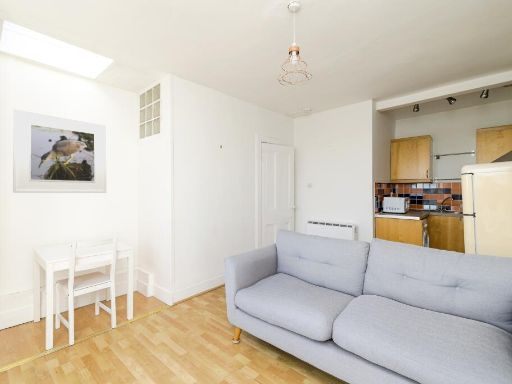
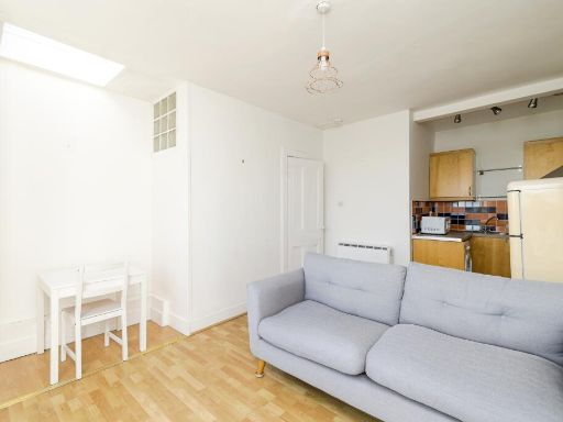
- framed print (64, 155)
